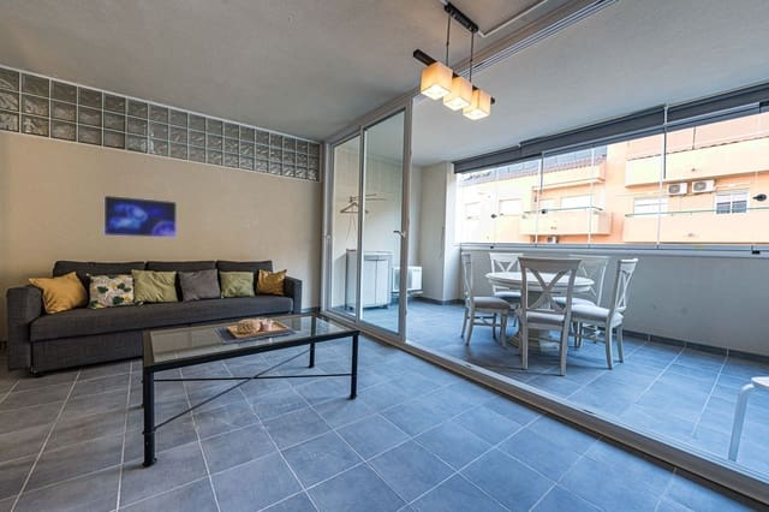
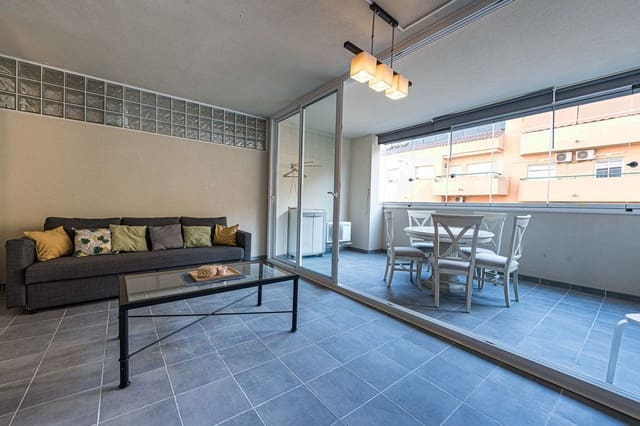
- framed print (142, 218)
